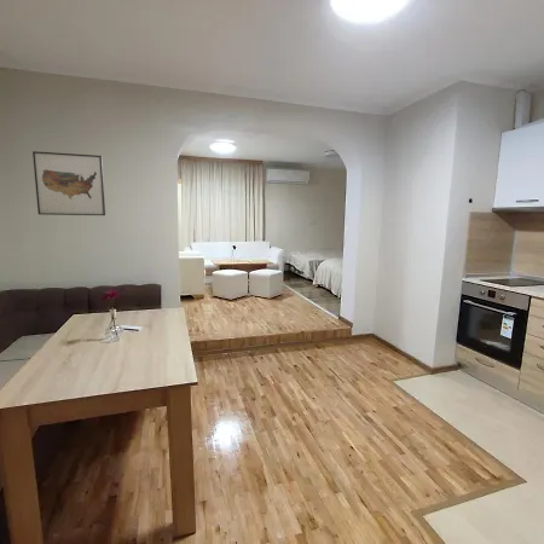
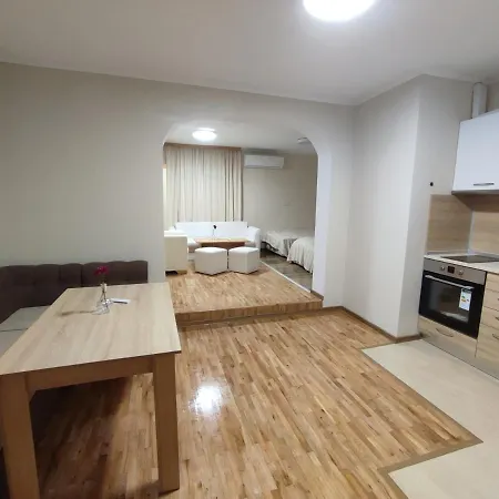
- wall art (70, 184)
